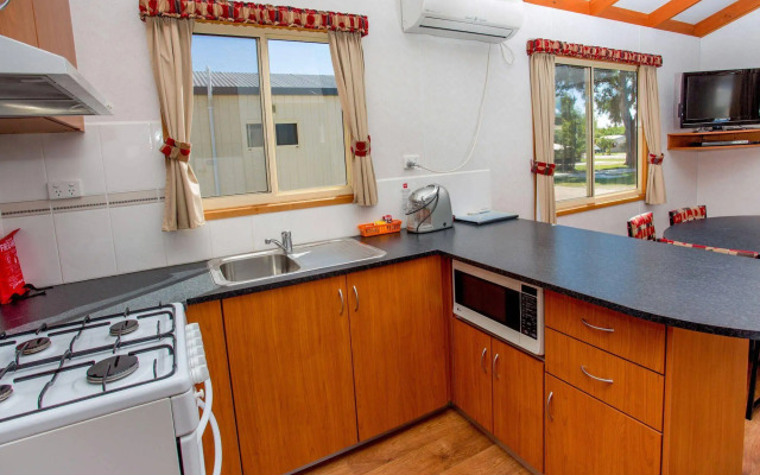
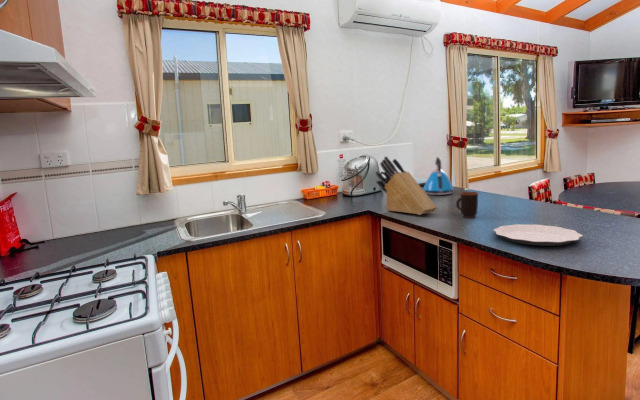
+ plate (535, 235)
+ mug (466, 204)
+ knife block (403, 183)
+ kettle (438, 175)
